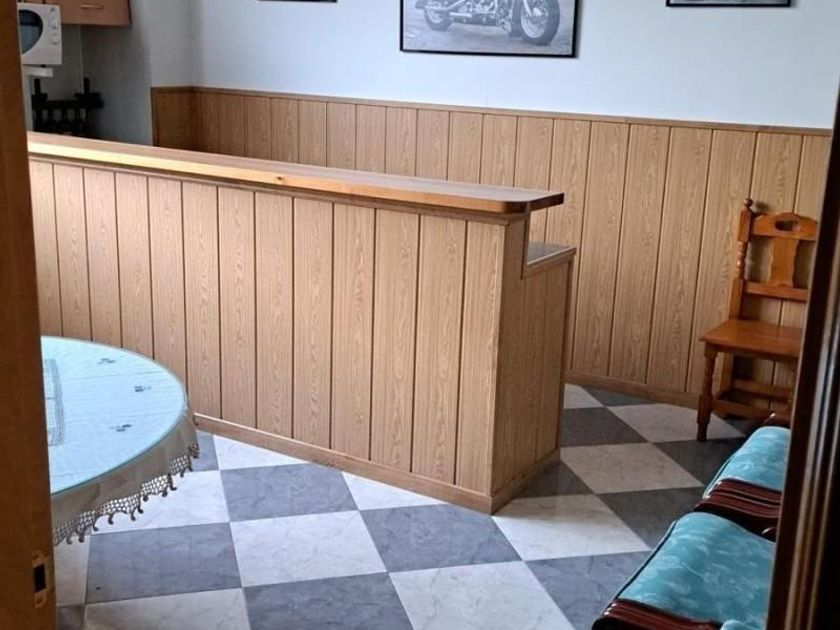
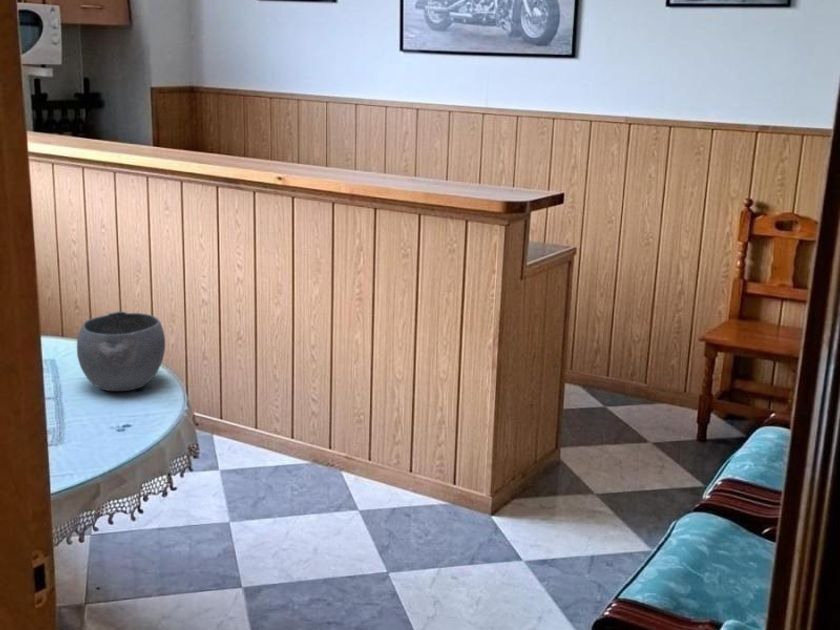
+ bowl (122, 352)
